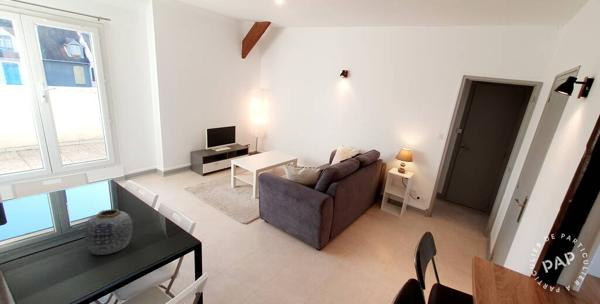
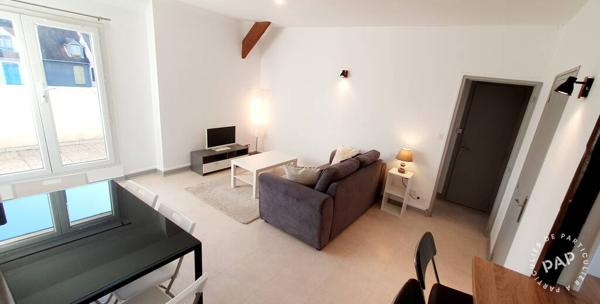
- vase (109, 229)
